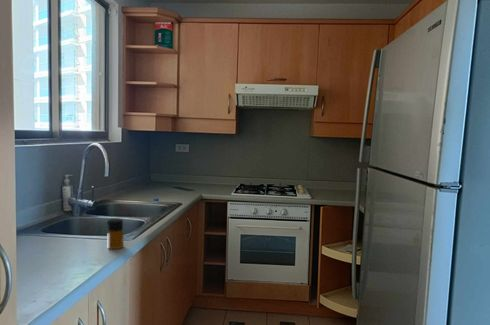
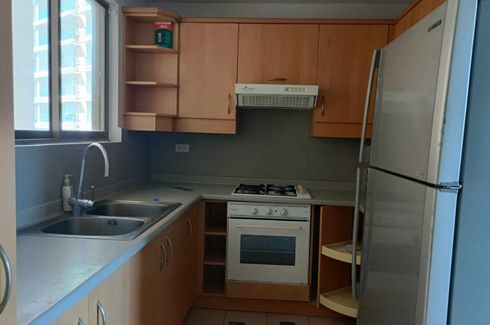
- bottle (115, 233)
